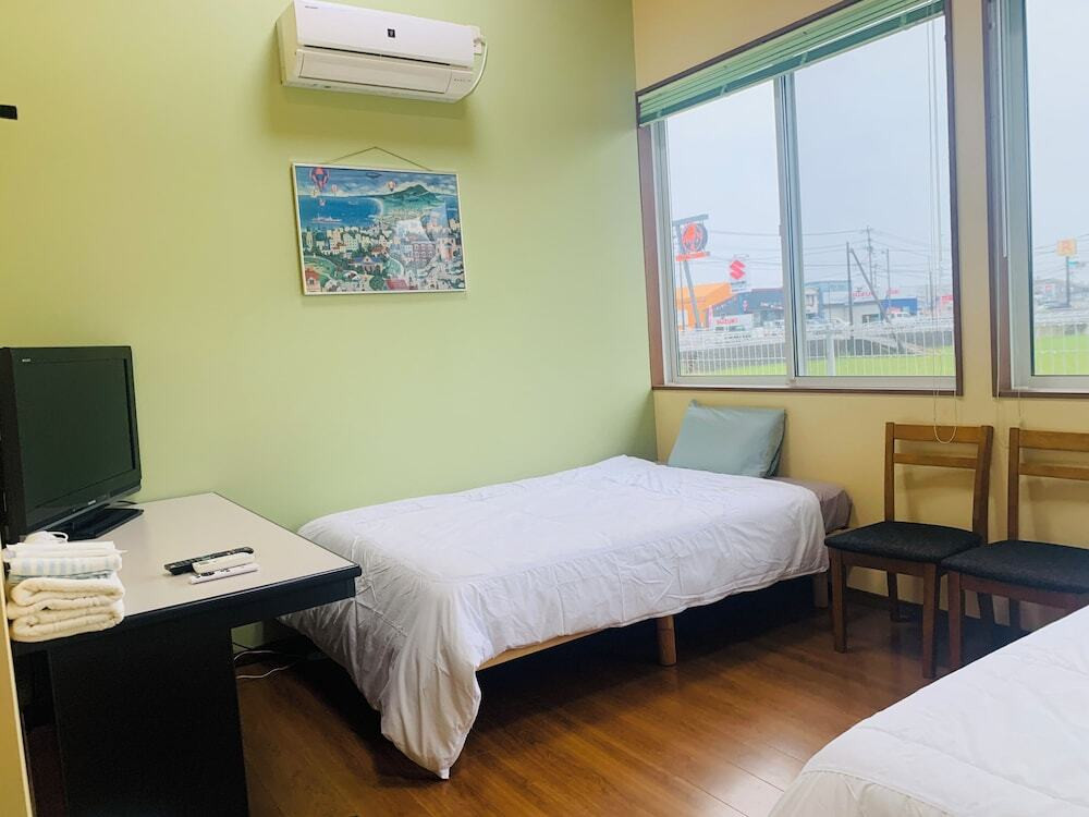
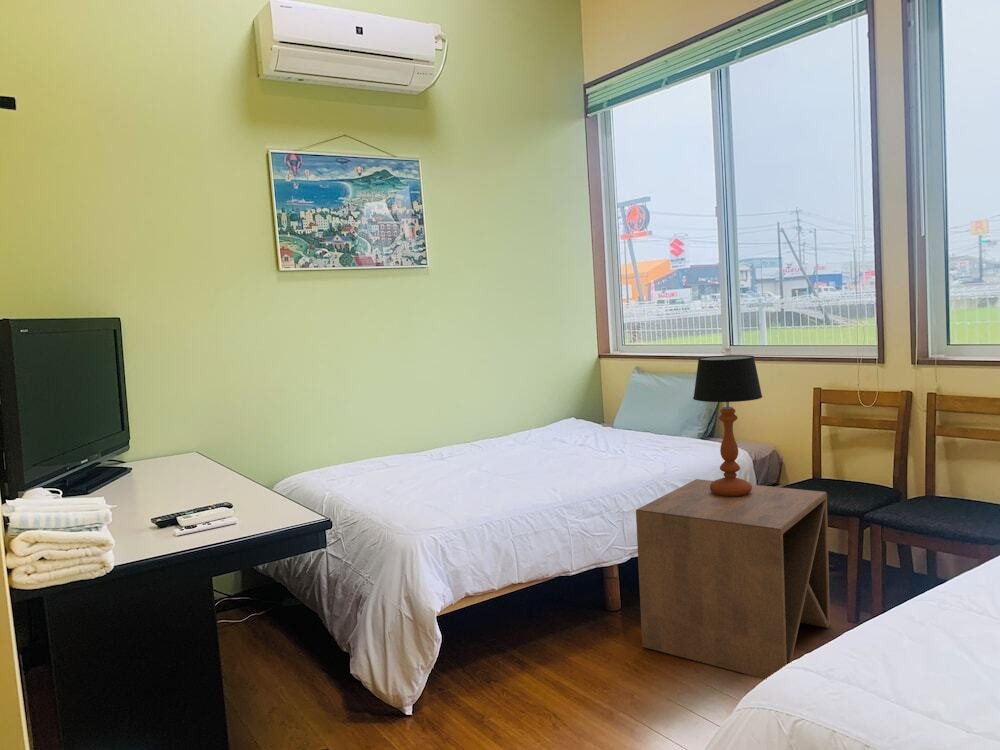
+ side table (734, 569)
+ table lamp (728, 425)
